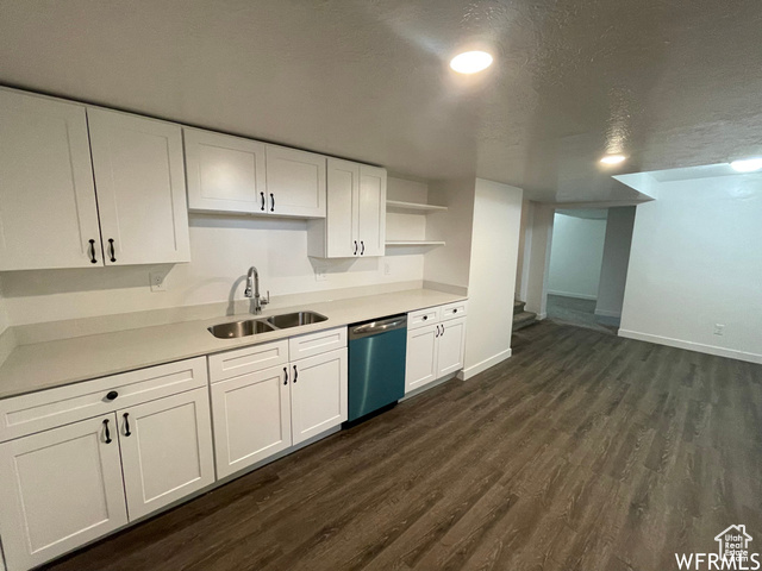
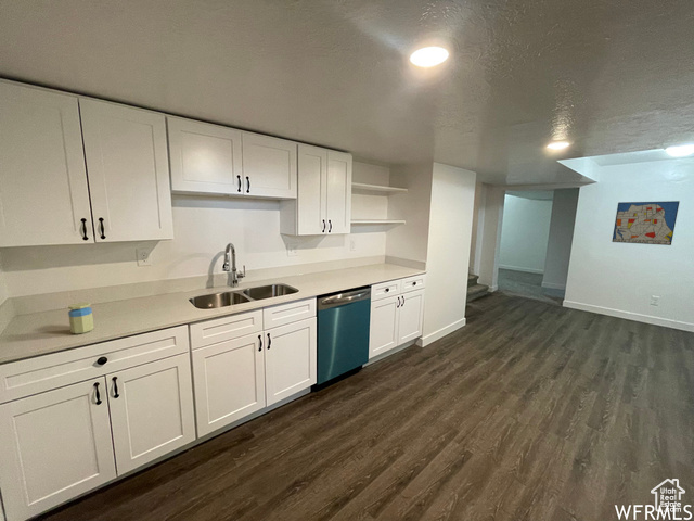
+ wall art (643, 223)
+ jar (80, 318)
